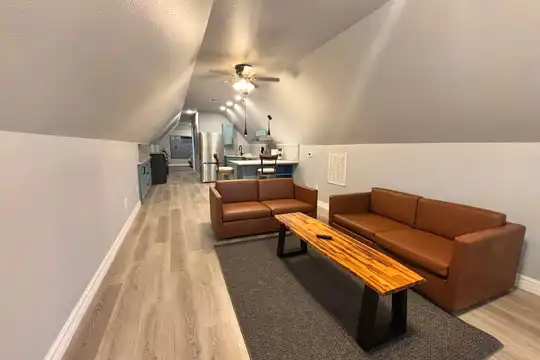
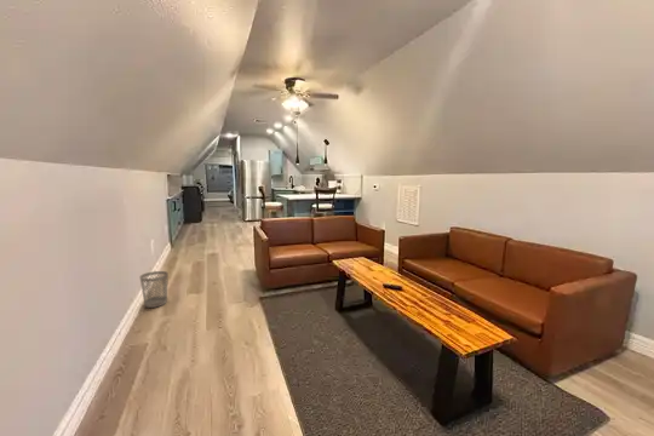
+ wastebasket (155, 288)
